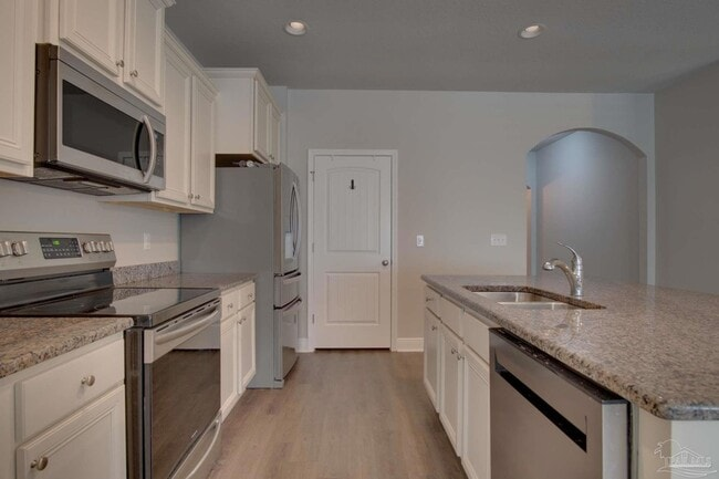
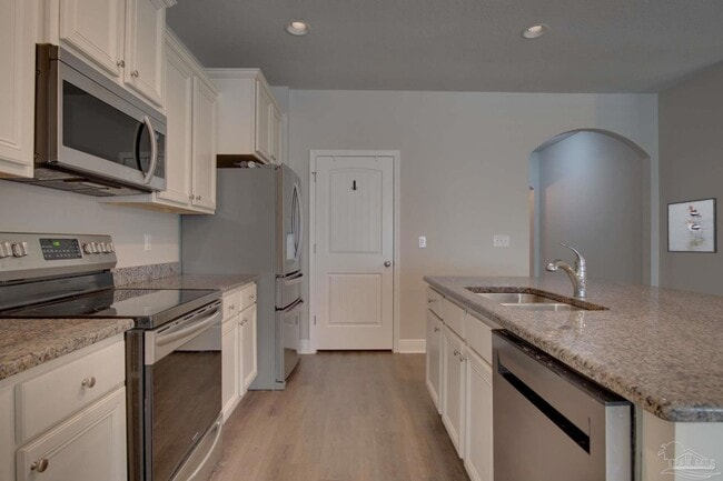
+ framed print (690, 226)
